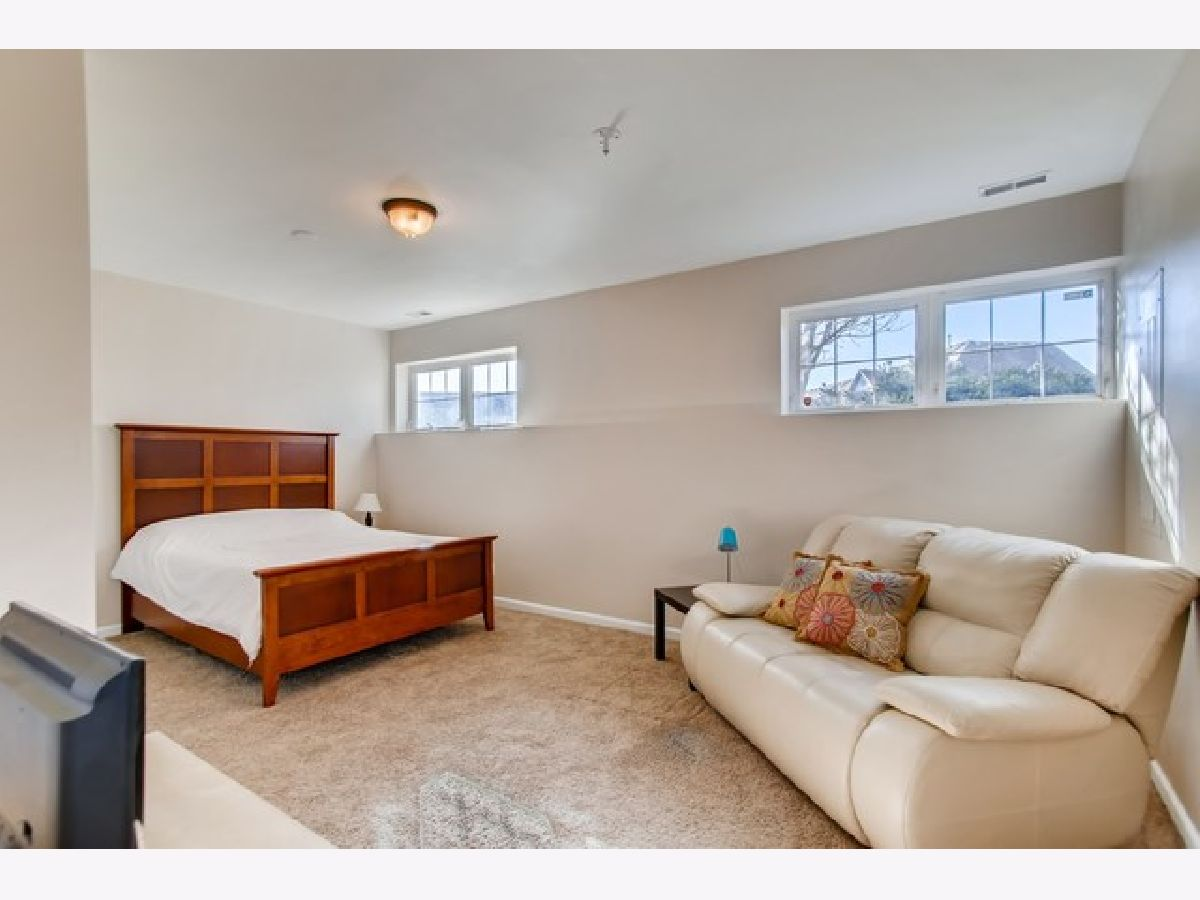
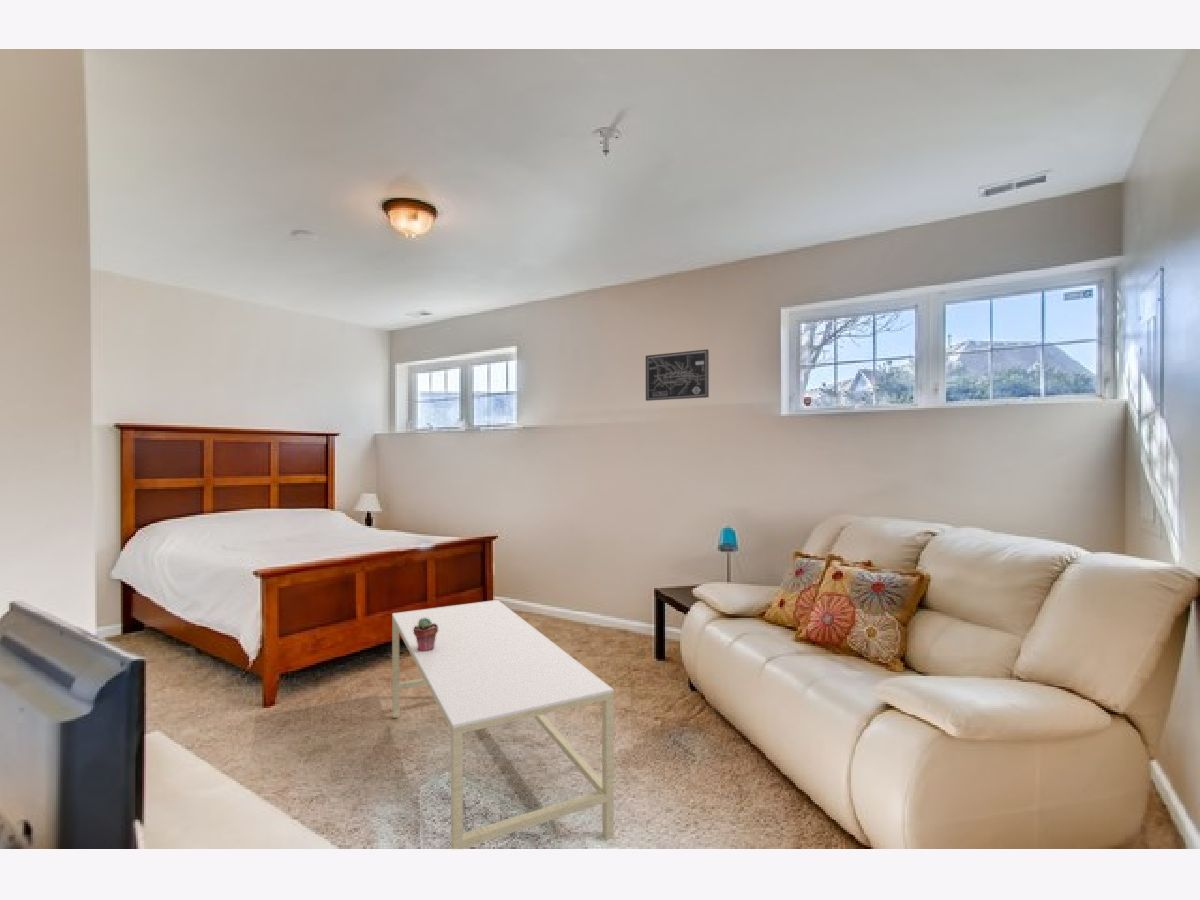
+ coffee table (482, 704)
+ wall art (676, 375)
+ potted succulent (425, 632)
